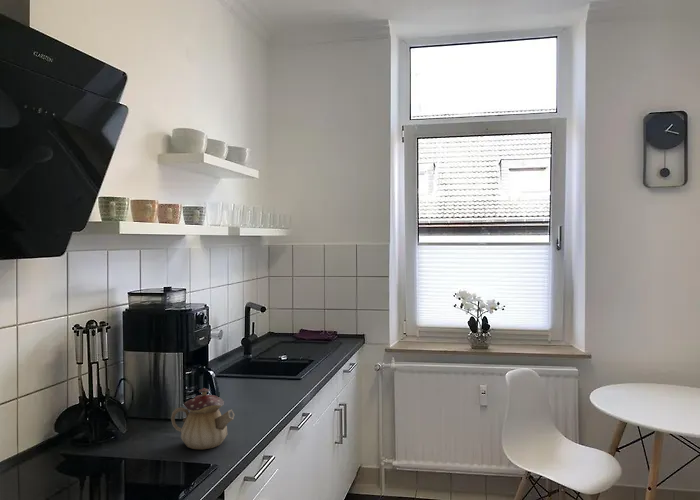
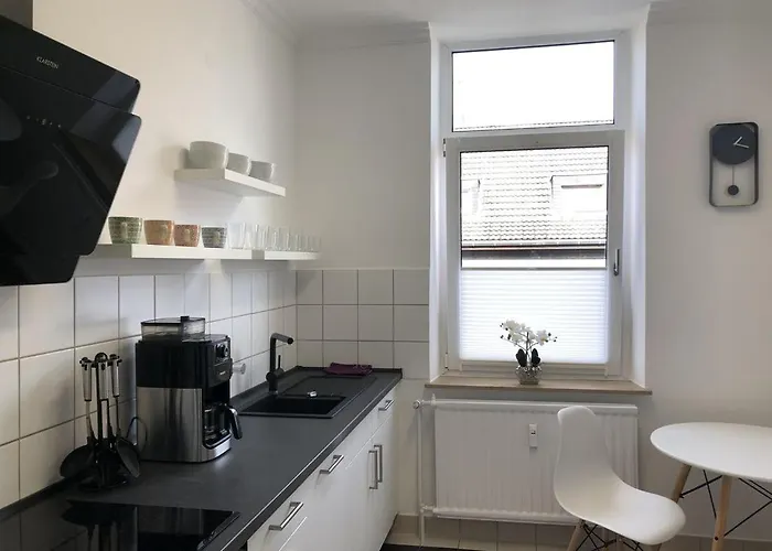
- teapot (201, 415)
